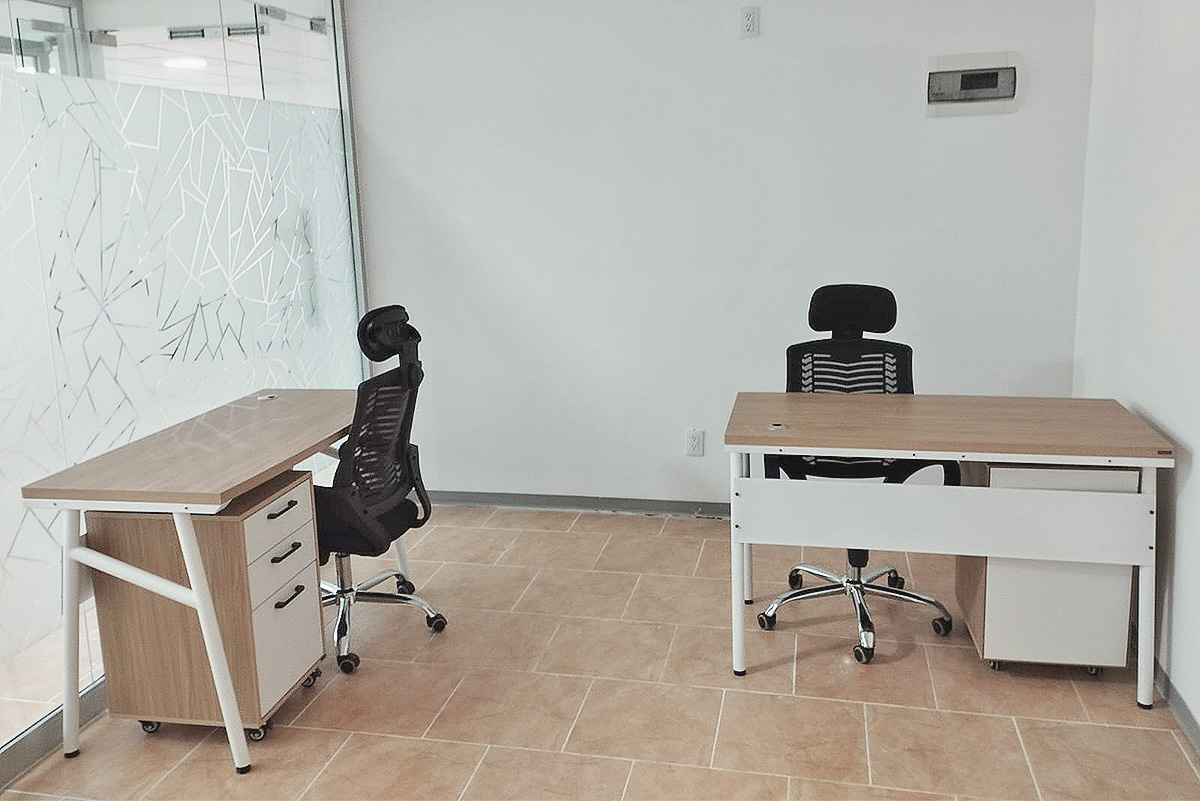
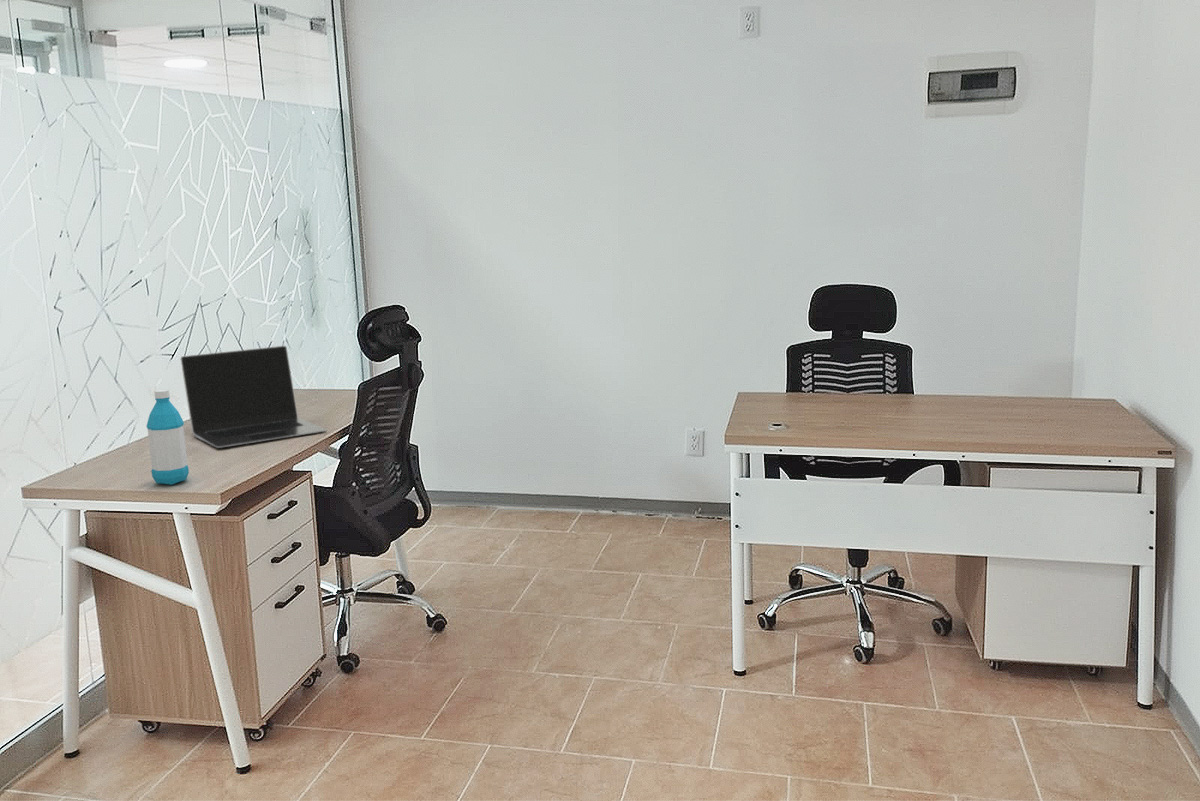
+ water bottle (166, 436)
+ laptop (253, 394)
